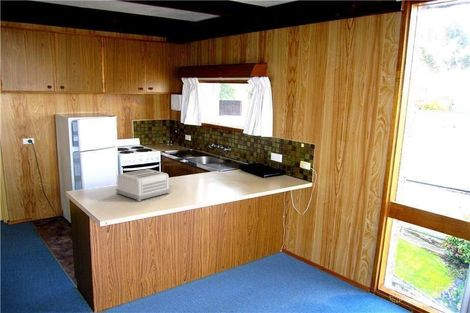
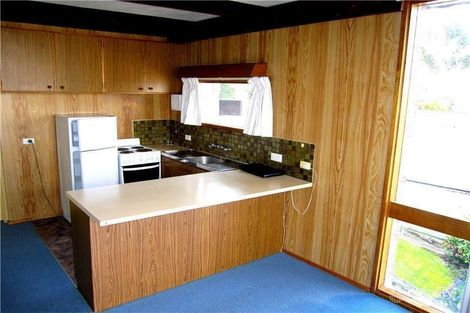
- toaster (145, 183)
